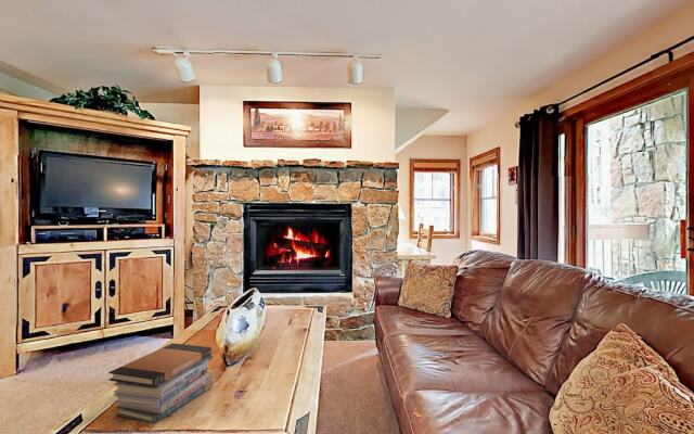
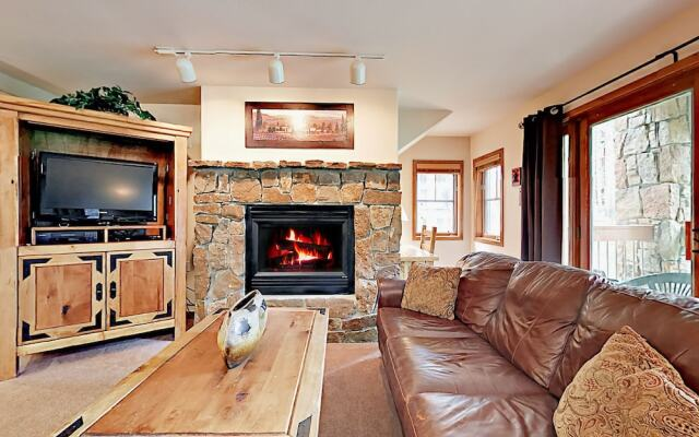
- book stack (165, 379)
